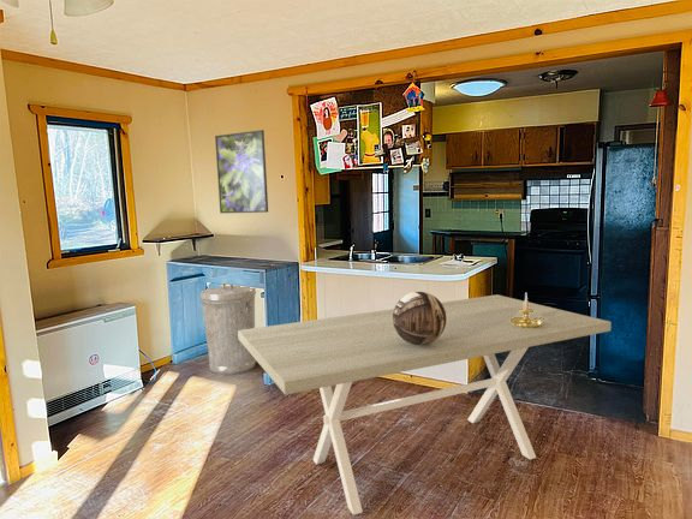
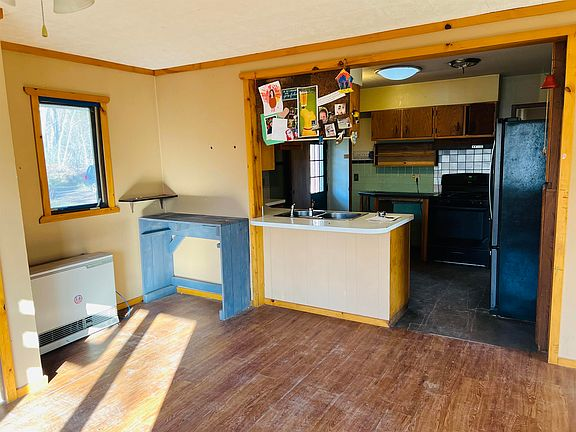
- decorative bowl (419, 317)
- dining table (422, 394)
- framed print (240, 173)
- trash can (229, 324)
- candle holder (527, 308)
